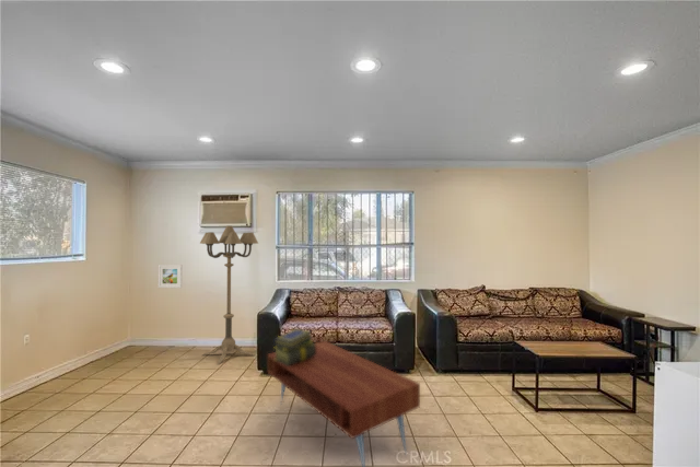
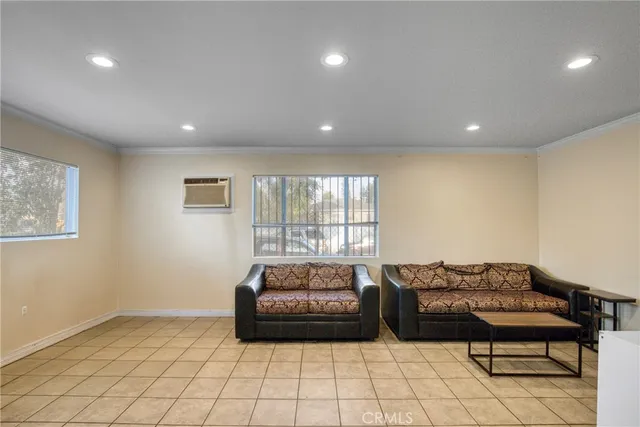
- stack of books (294, 346)
- floor lamp (229, 290)
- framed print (170, 276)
- coffee table (335, 397)
